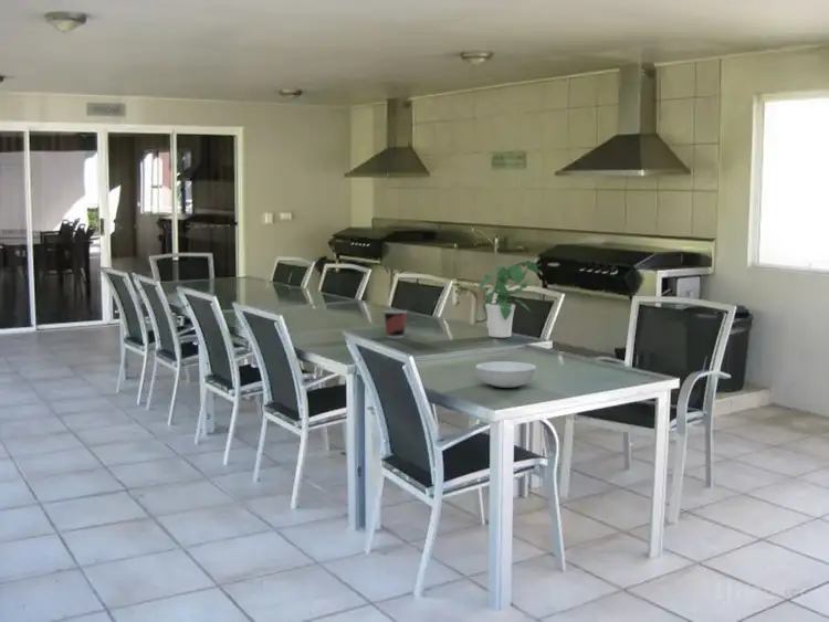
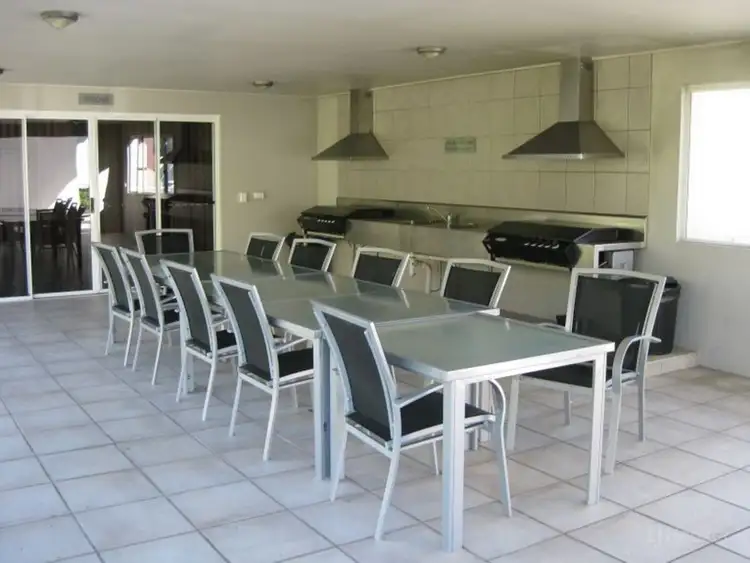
- serving bowl (505, 376)
- cup (395, 324)
- potted plant (506, 297)
